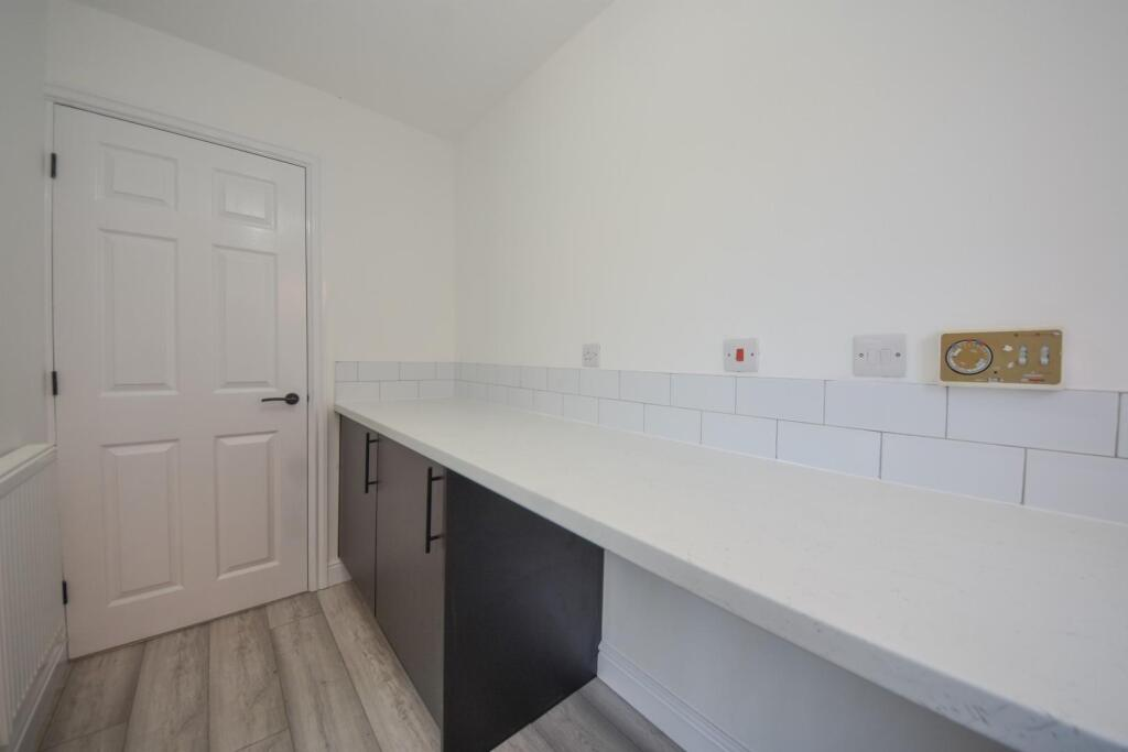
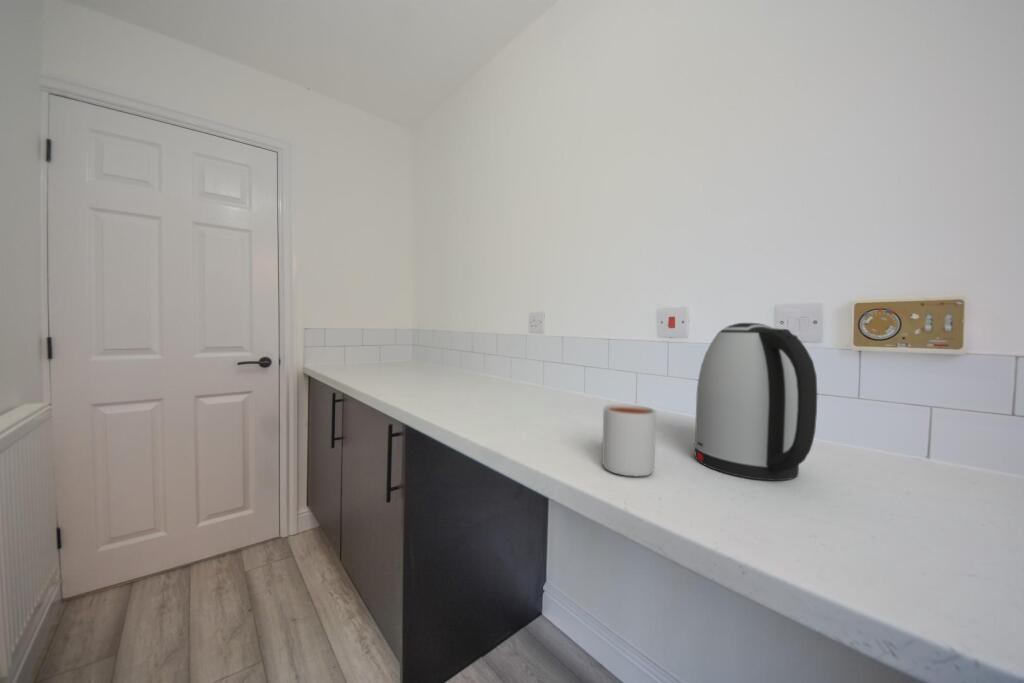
+ mug (627, 436)
+ kettle (757, 396)
